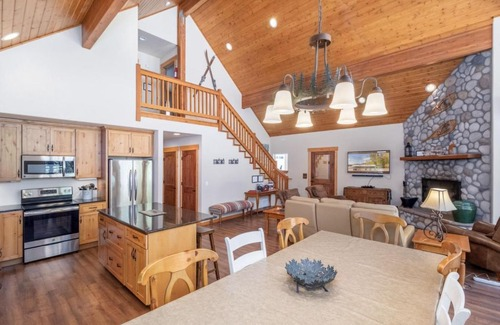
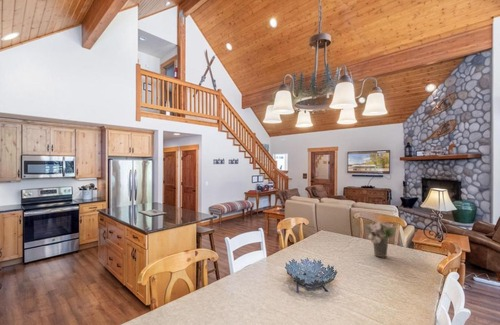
+ flower bouquet (380, 238)
